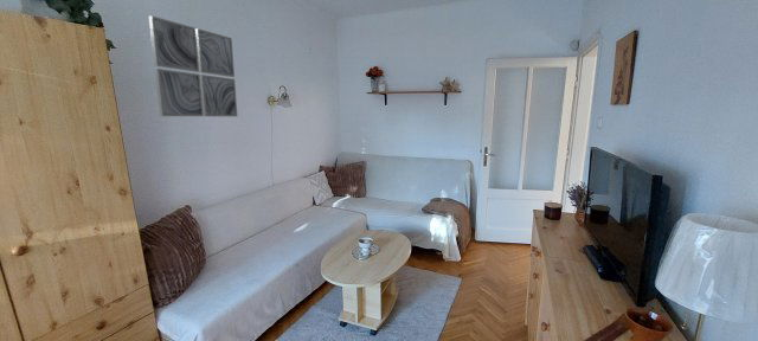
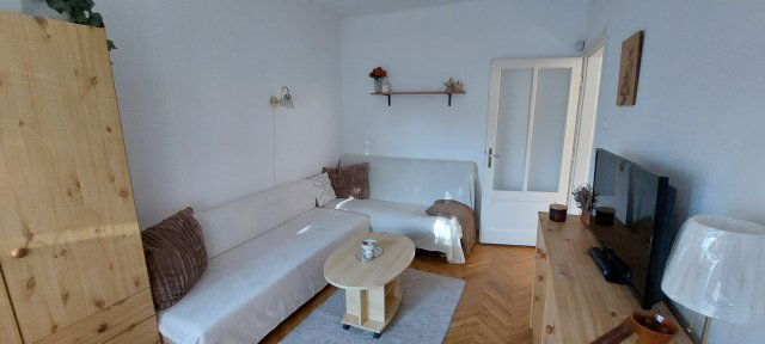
- wall art (199, 71)
